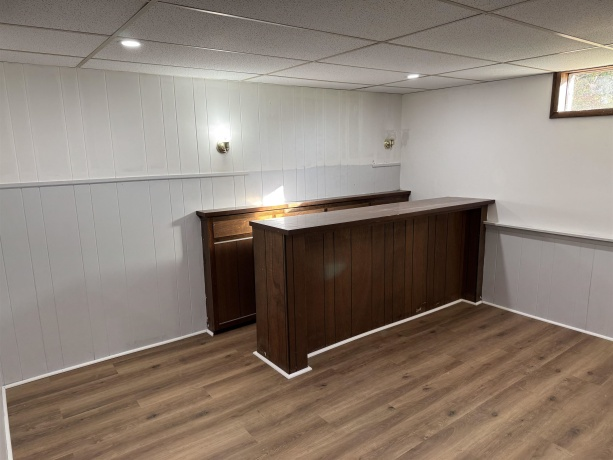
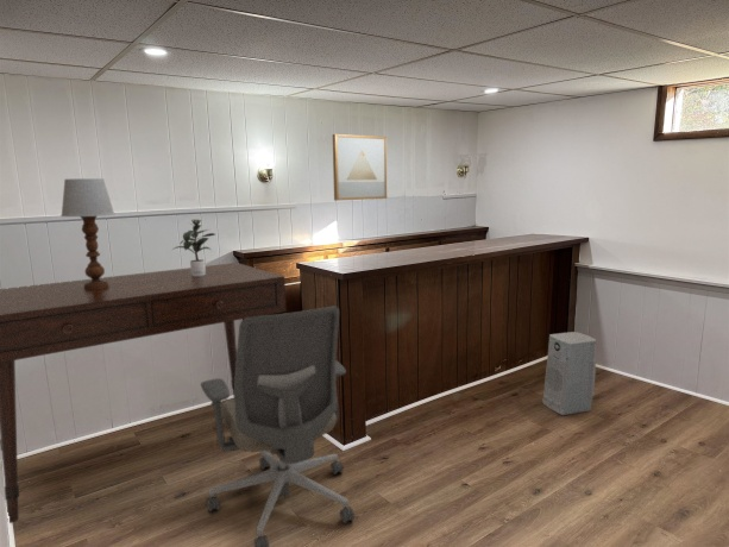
+ wall art (360, 168)
+ table lamp (90, 233)
+ air purifier (570, 372)
+ desk (134, 338)
+ office chair (278, 402)
+ potted plant (193, 247)
